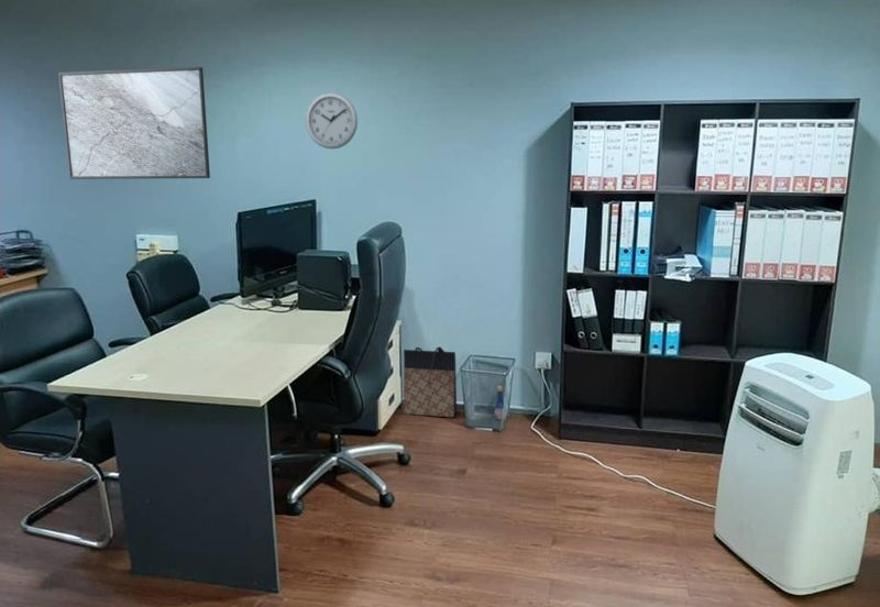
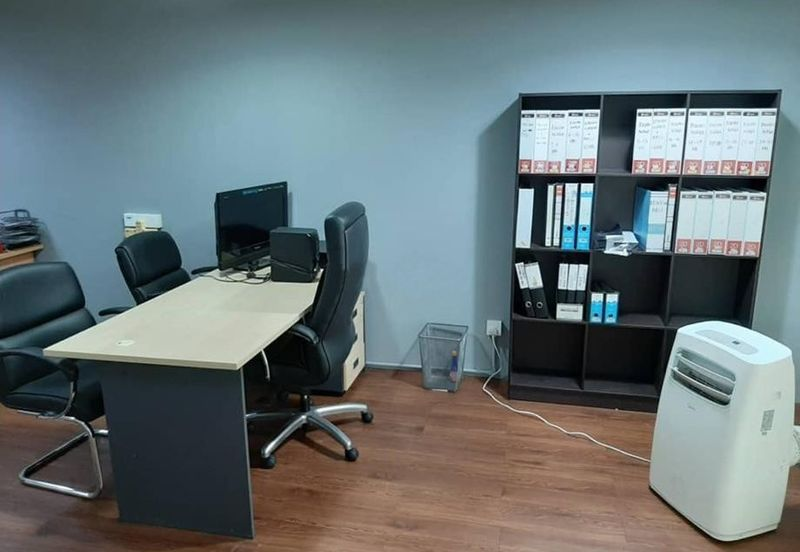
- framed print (133, 124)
- wall clock (330, 120)
- bag (429, 378)
